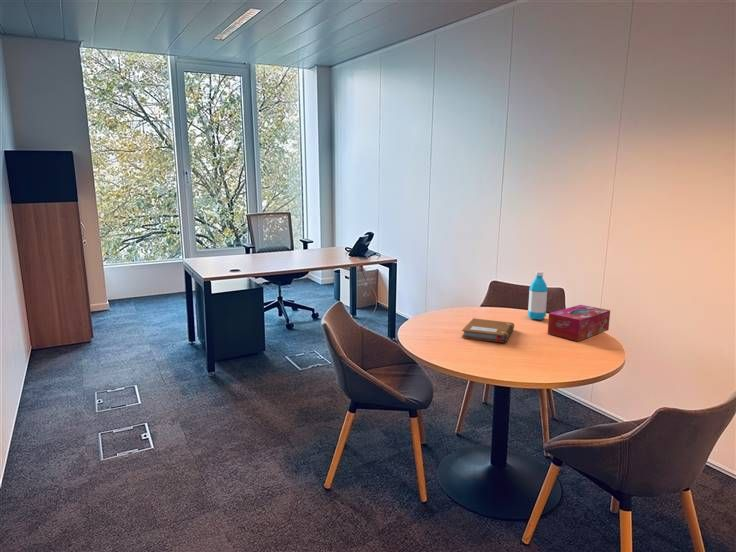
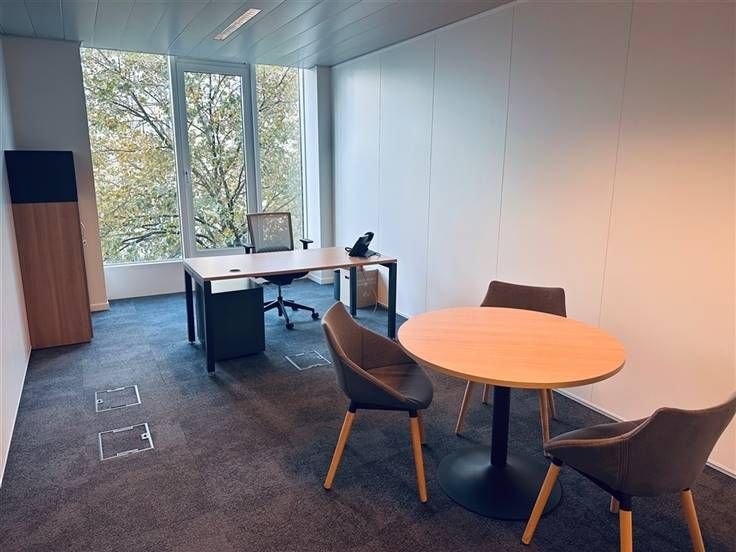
- water bottle (538, 295)
- notebook (488, 330)
- tissue box (579, 321)
